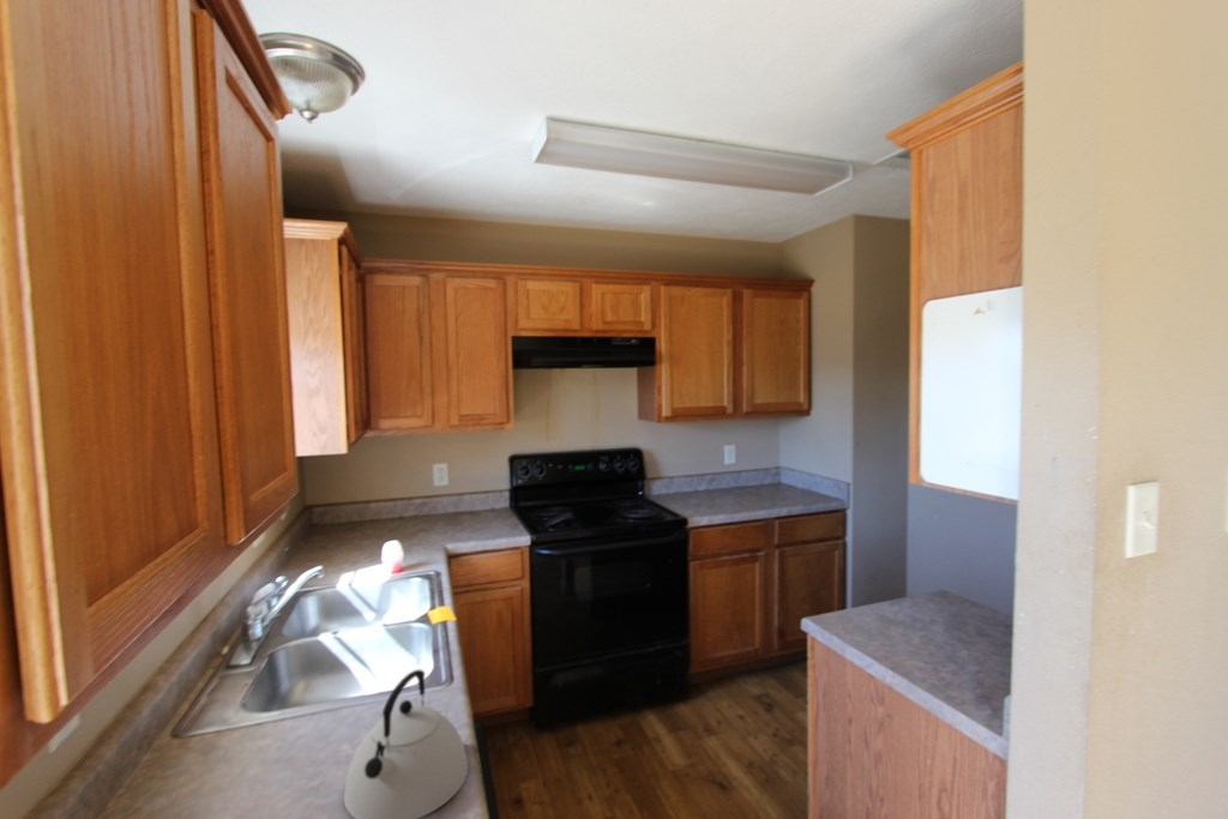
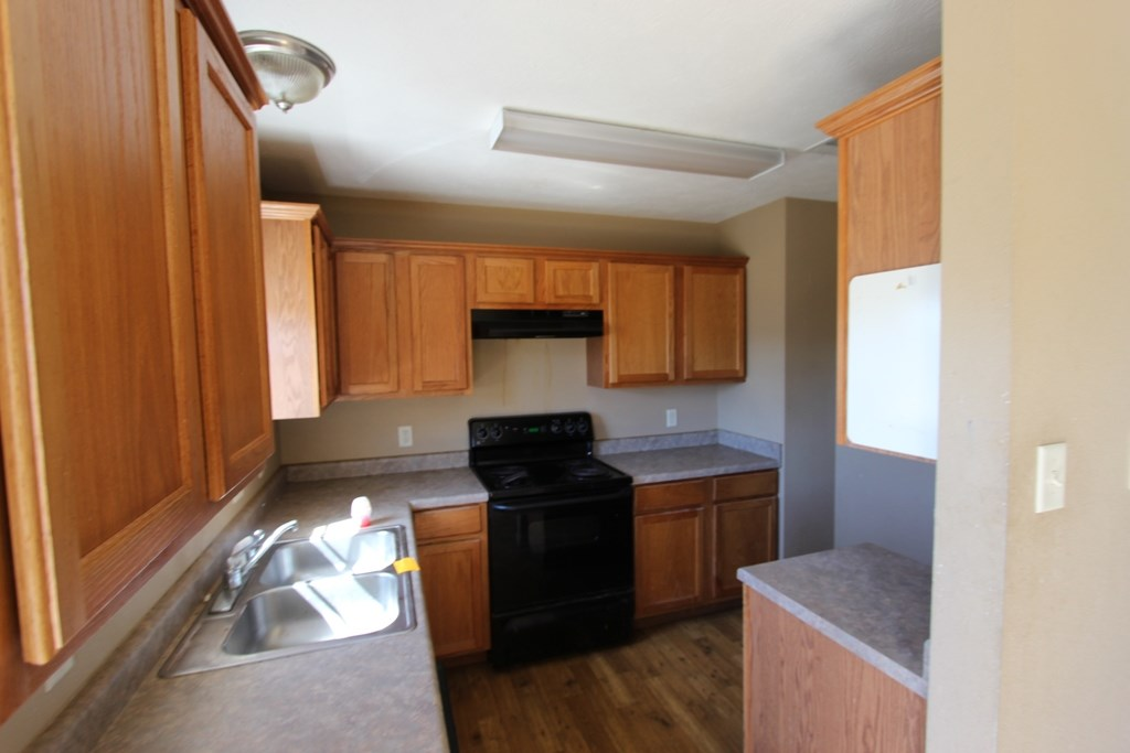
- kettle (404, 730)
